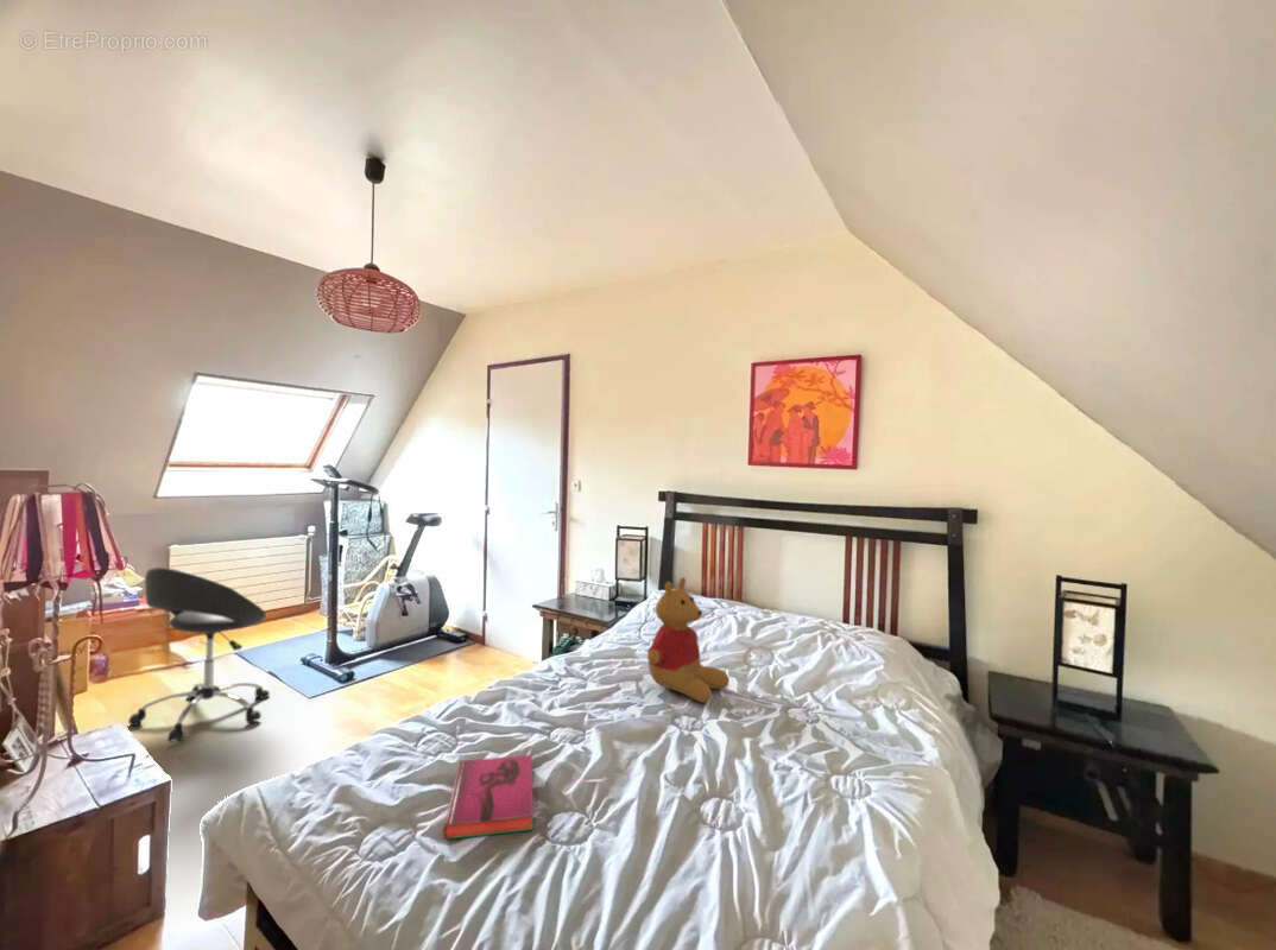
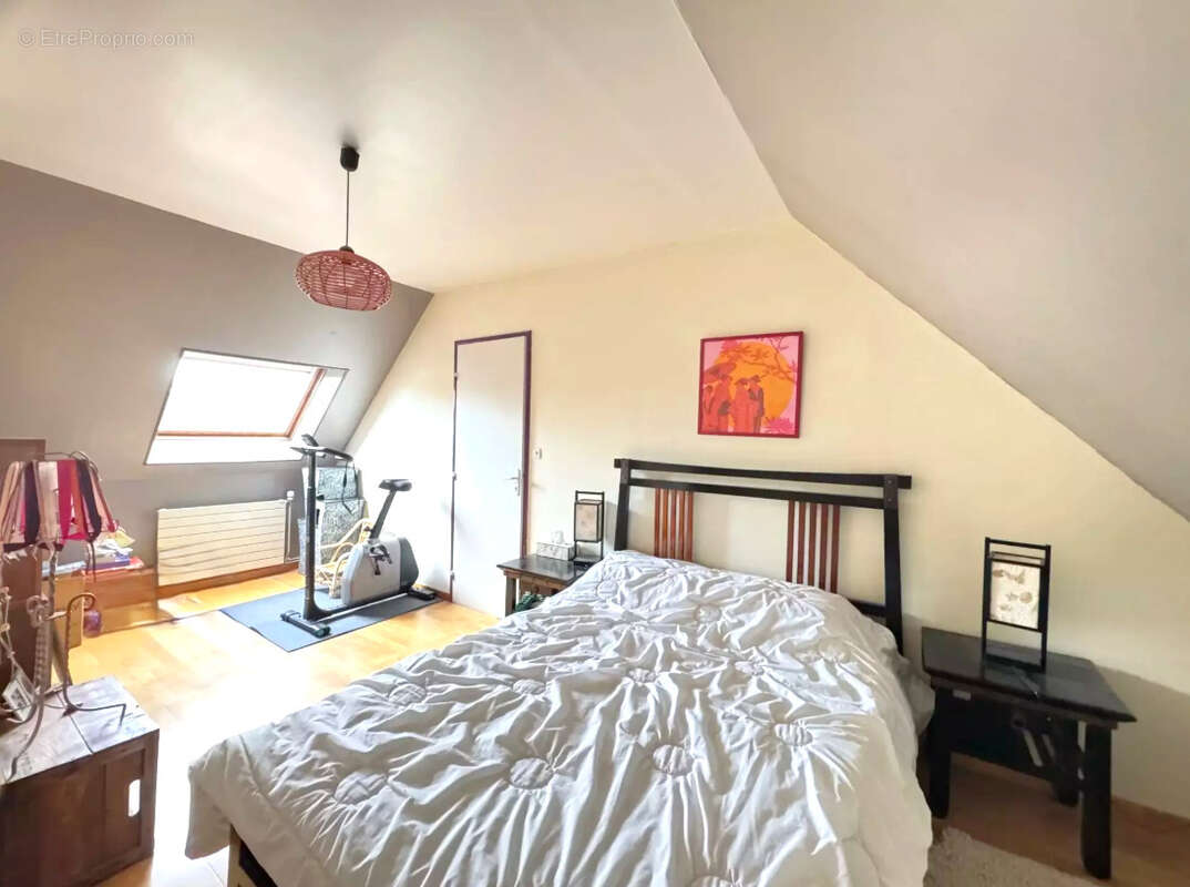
- stuffed bear (688, 635)
- hardback book (492, 792)
- chair (210, 638)
